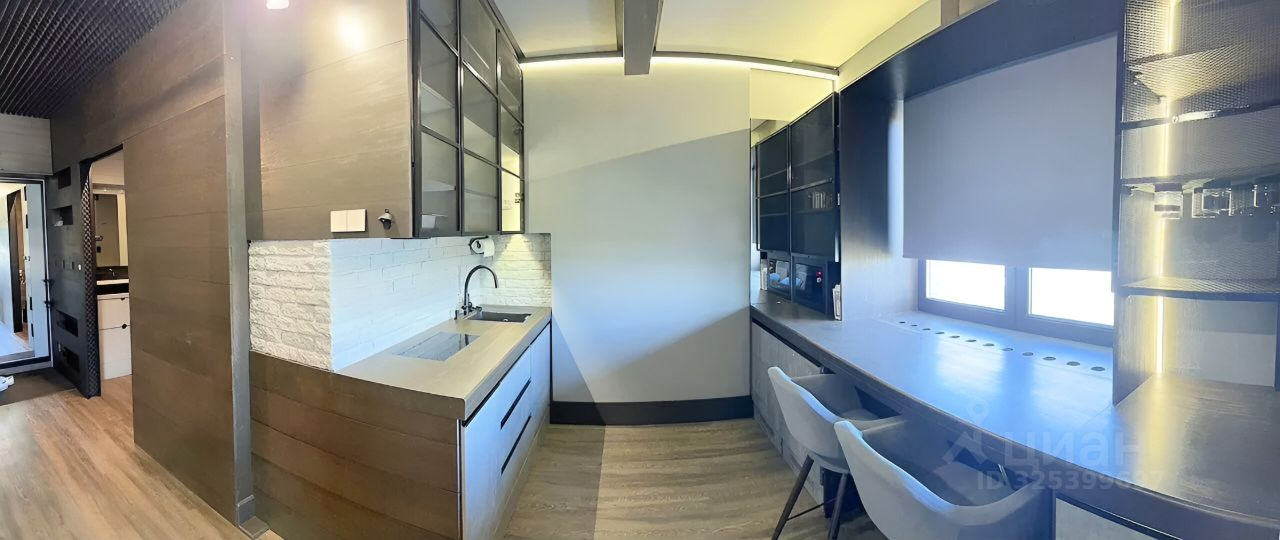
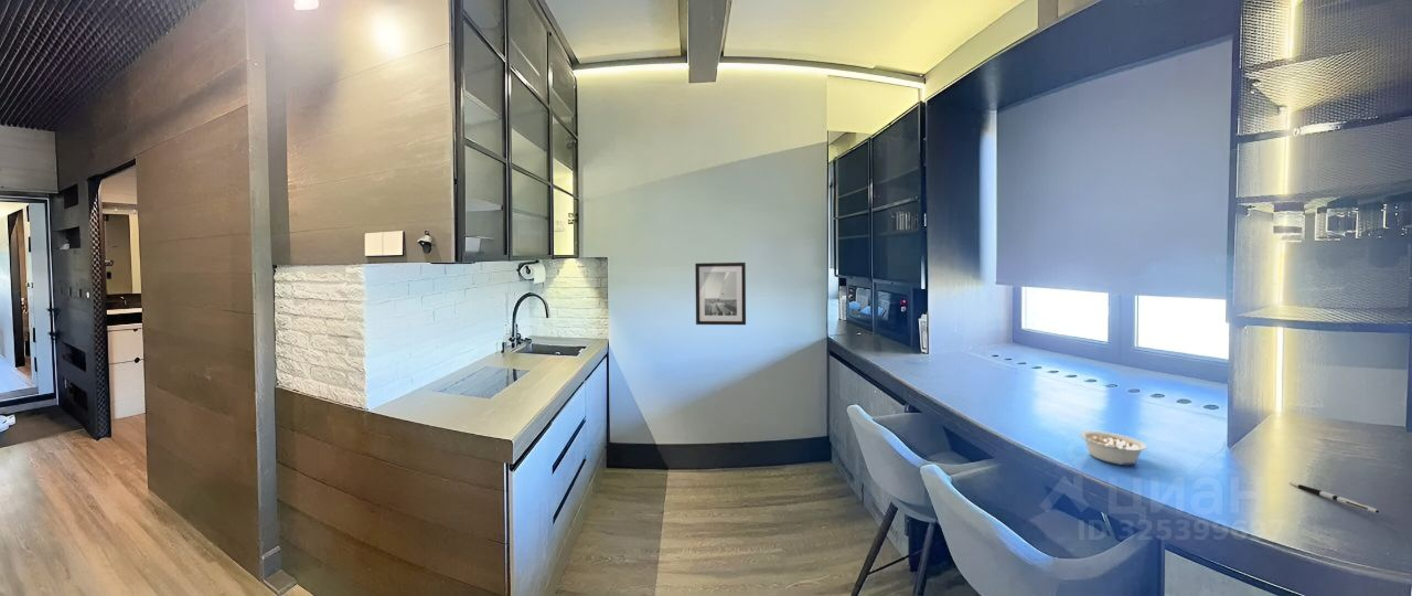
+ pen (1329, 496)
+ wall art (720, 294)
+ legume (1113, 447)
